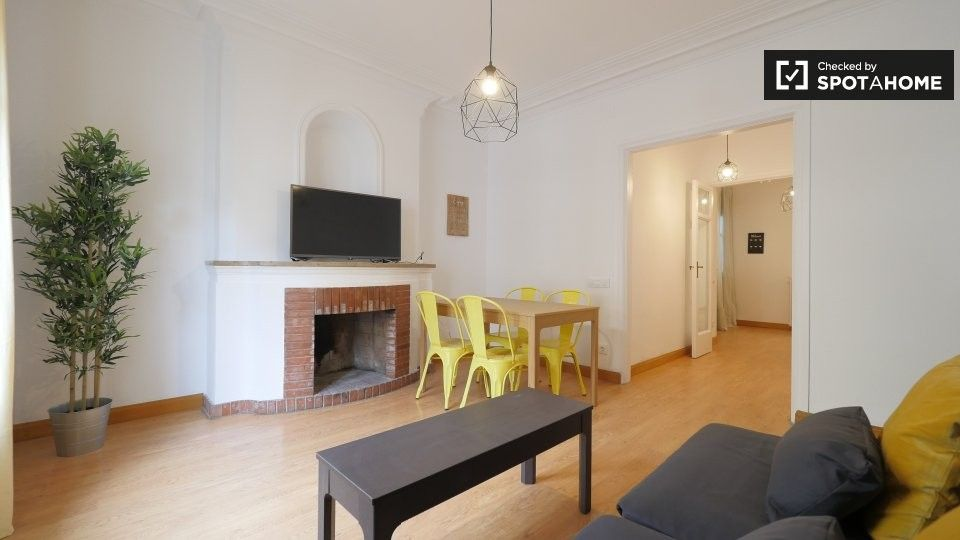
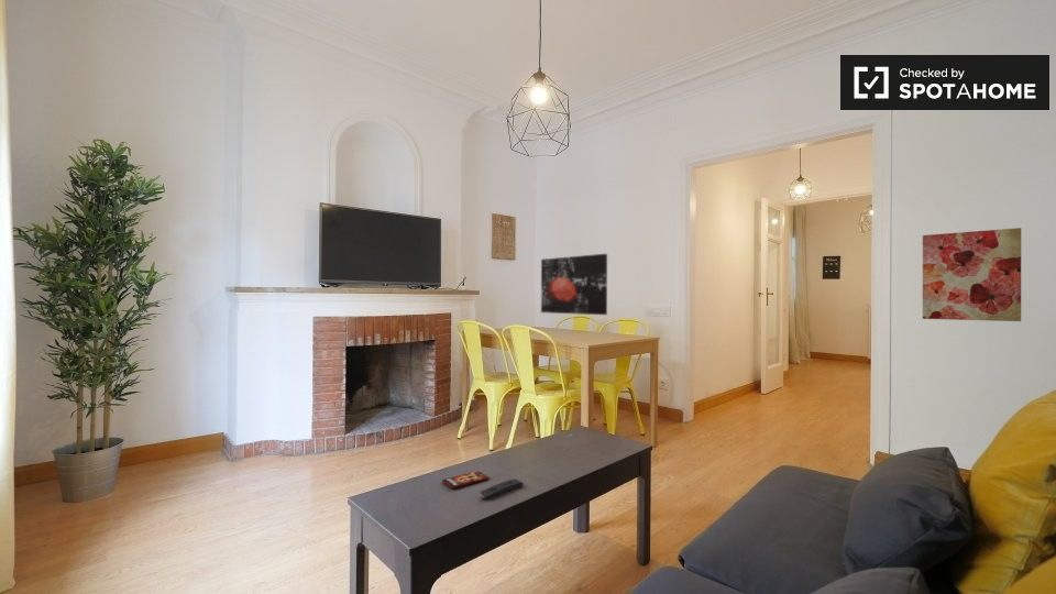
+ remote control (501, 488)
+ wall art (571, 285)
+ wall art (969, 275)
+ smartphone (465, 479)
